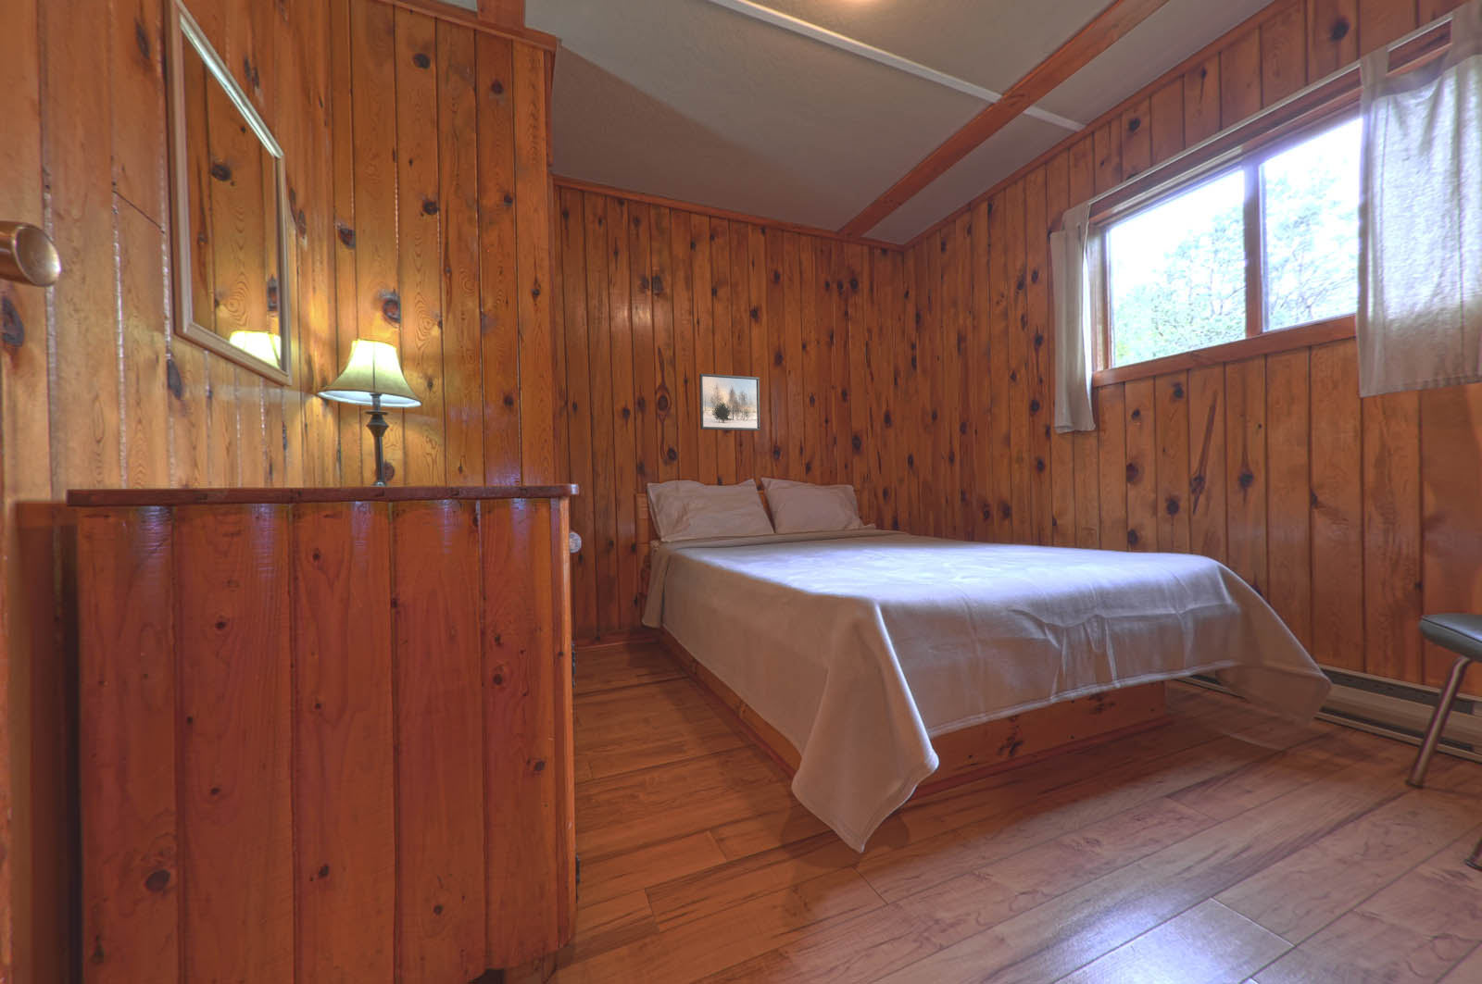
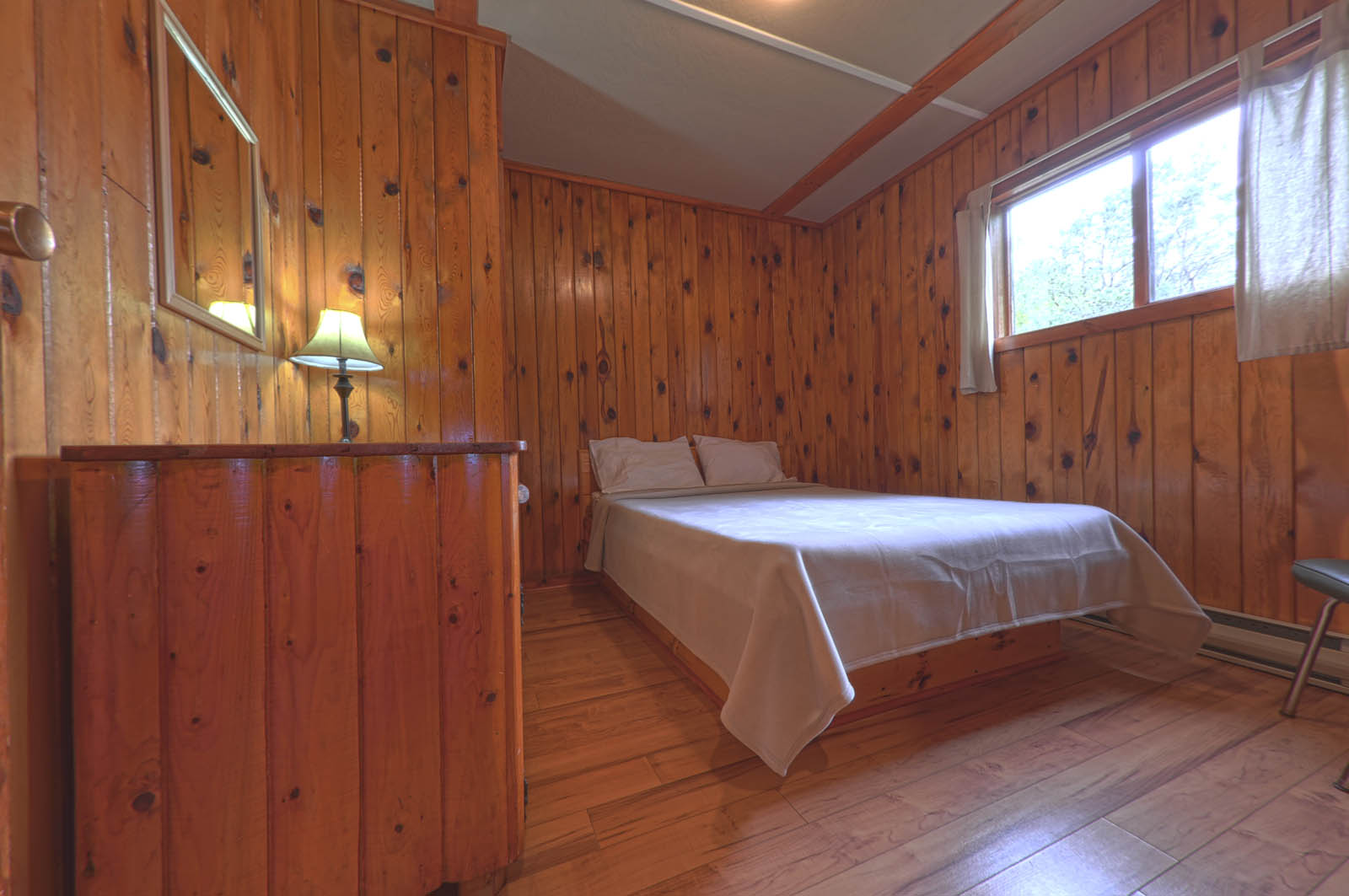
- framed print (729, 403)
